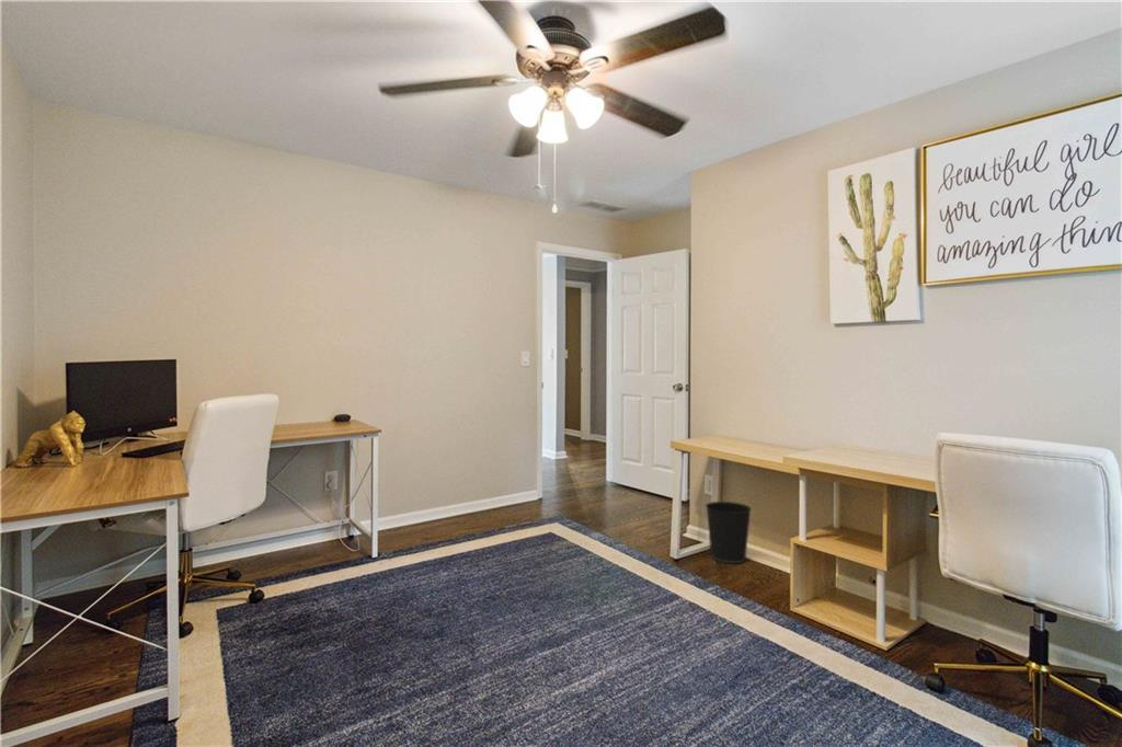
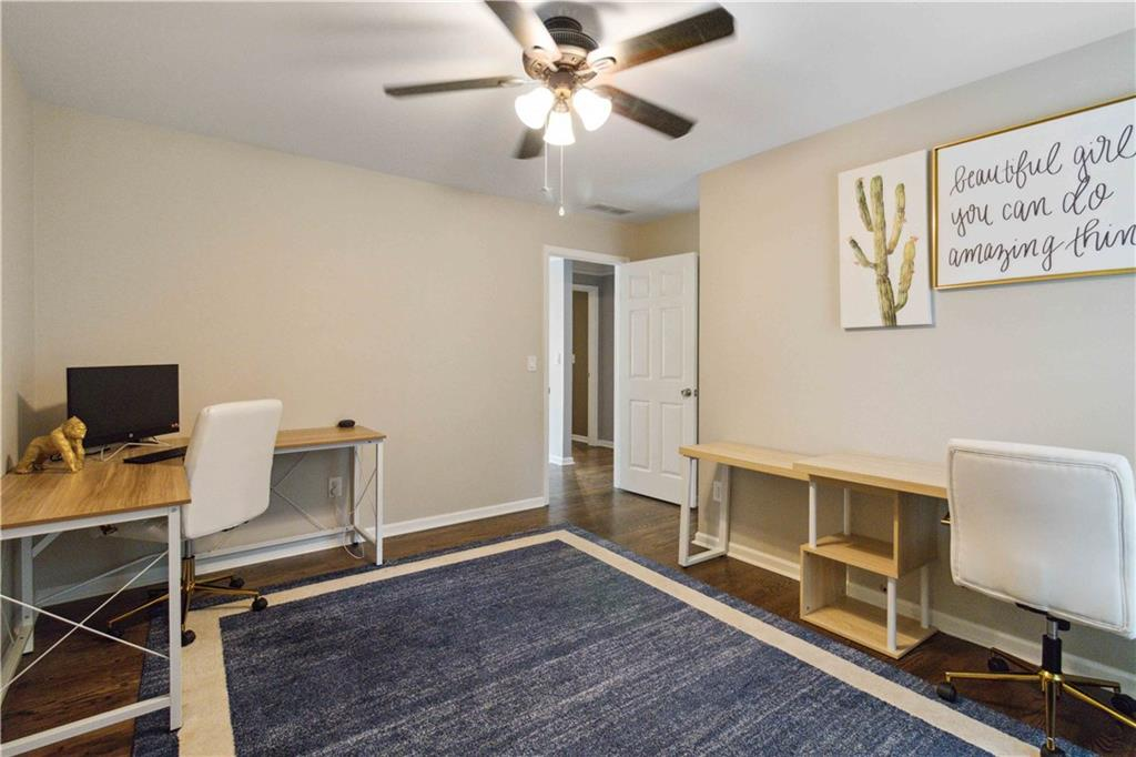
- wastebasket (728, 531)
